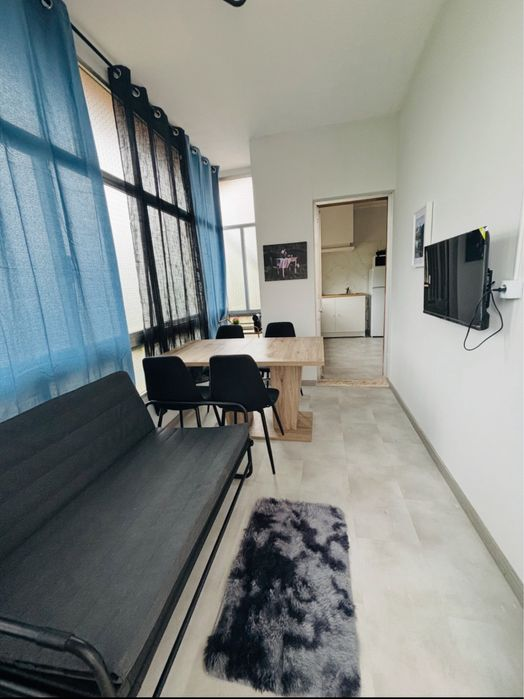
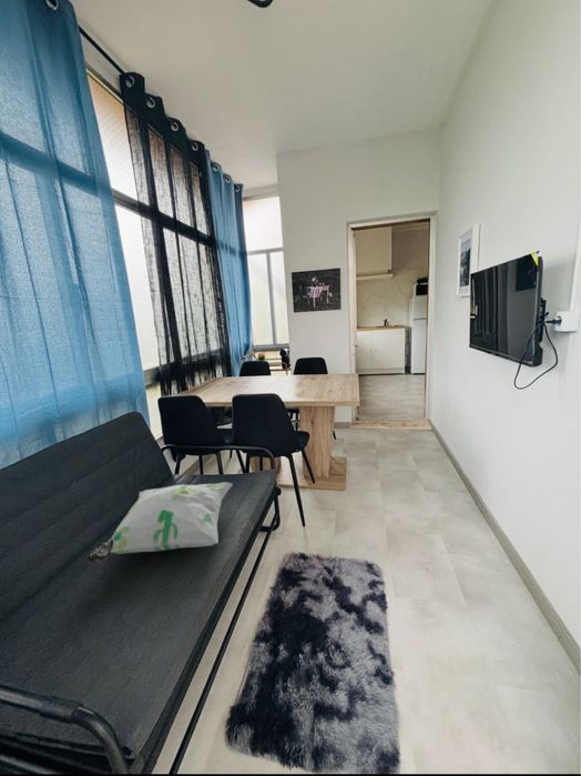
+ decorative pillow (171, 515)
